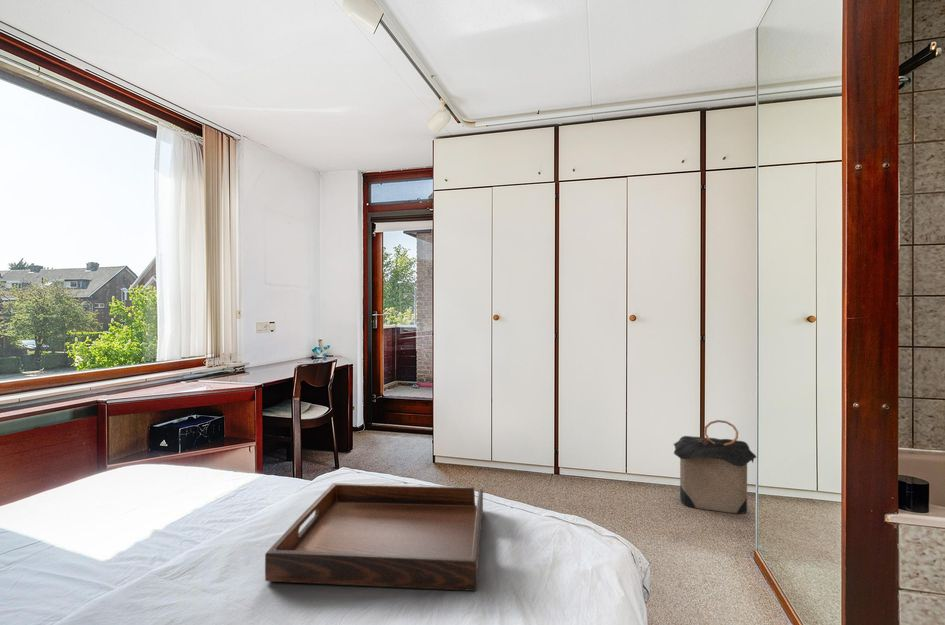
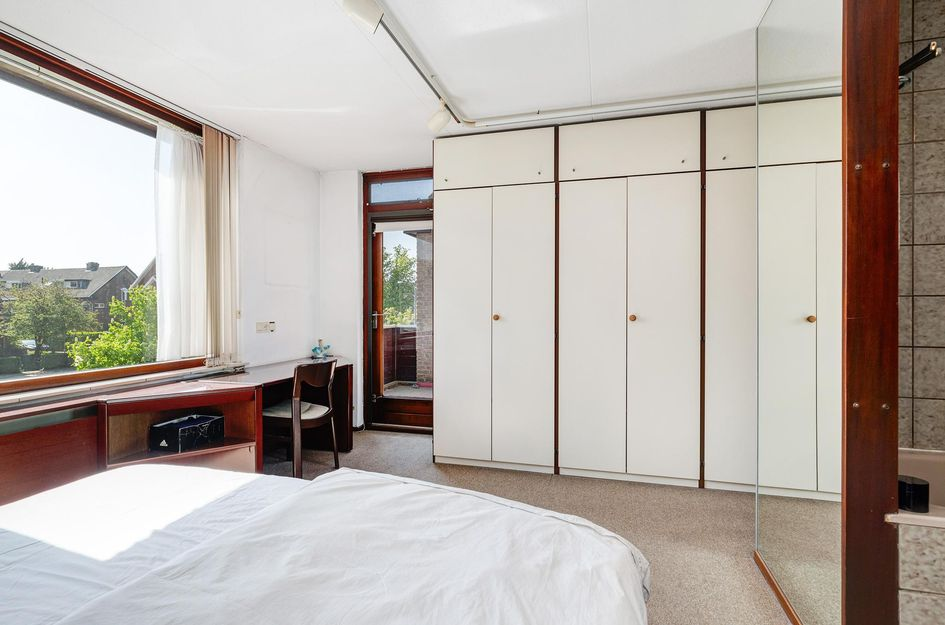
- laundry hamper (711, 463)
- serving tray (391, 526)
